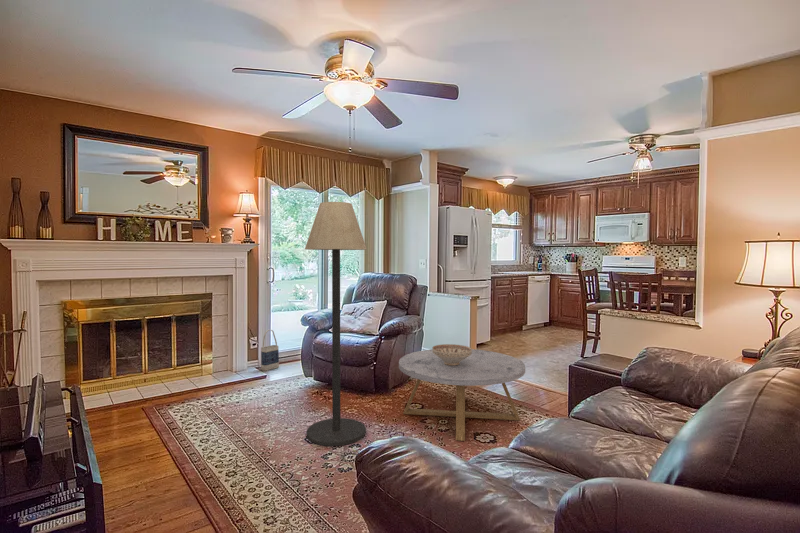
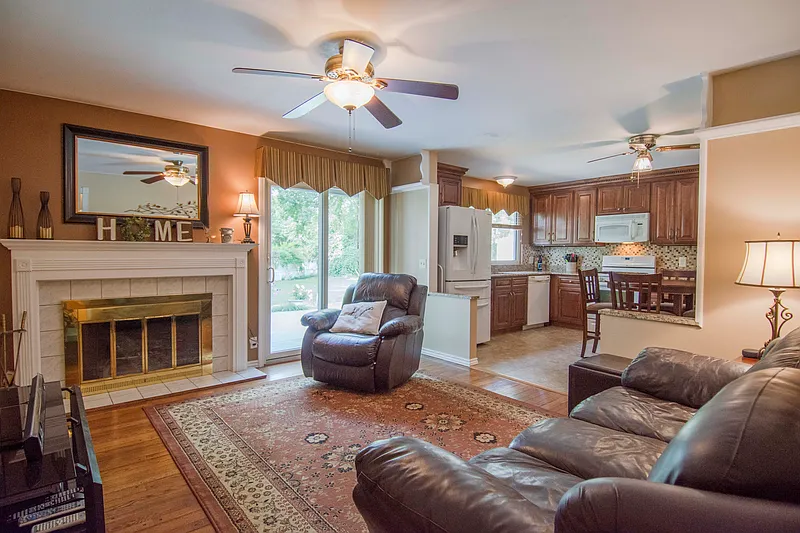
- decorative bowl (452, 355)
- floor lamp (336, 319)
- coffee table (460, 388)
- bag (269, 348)
